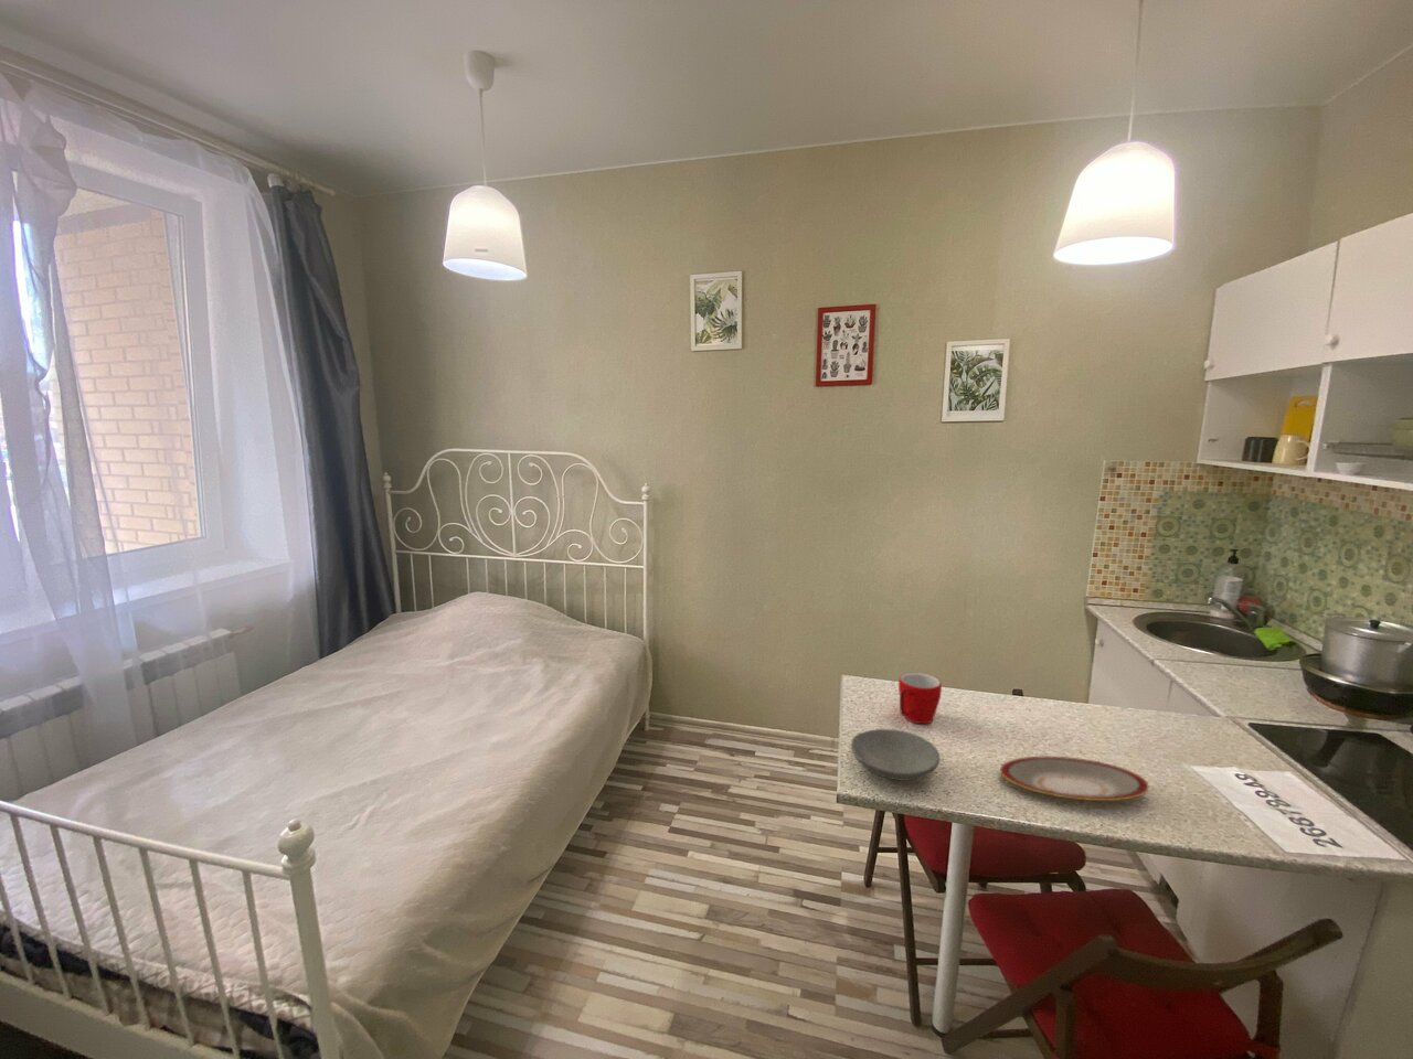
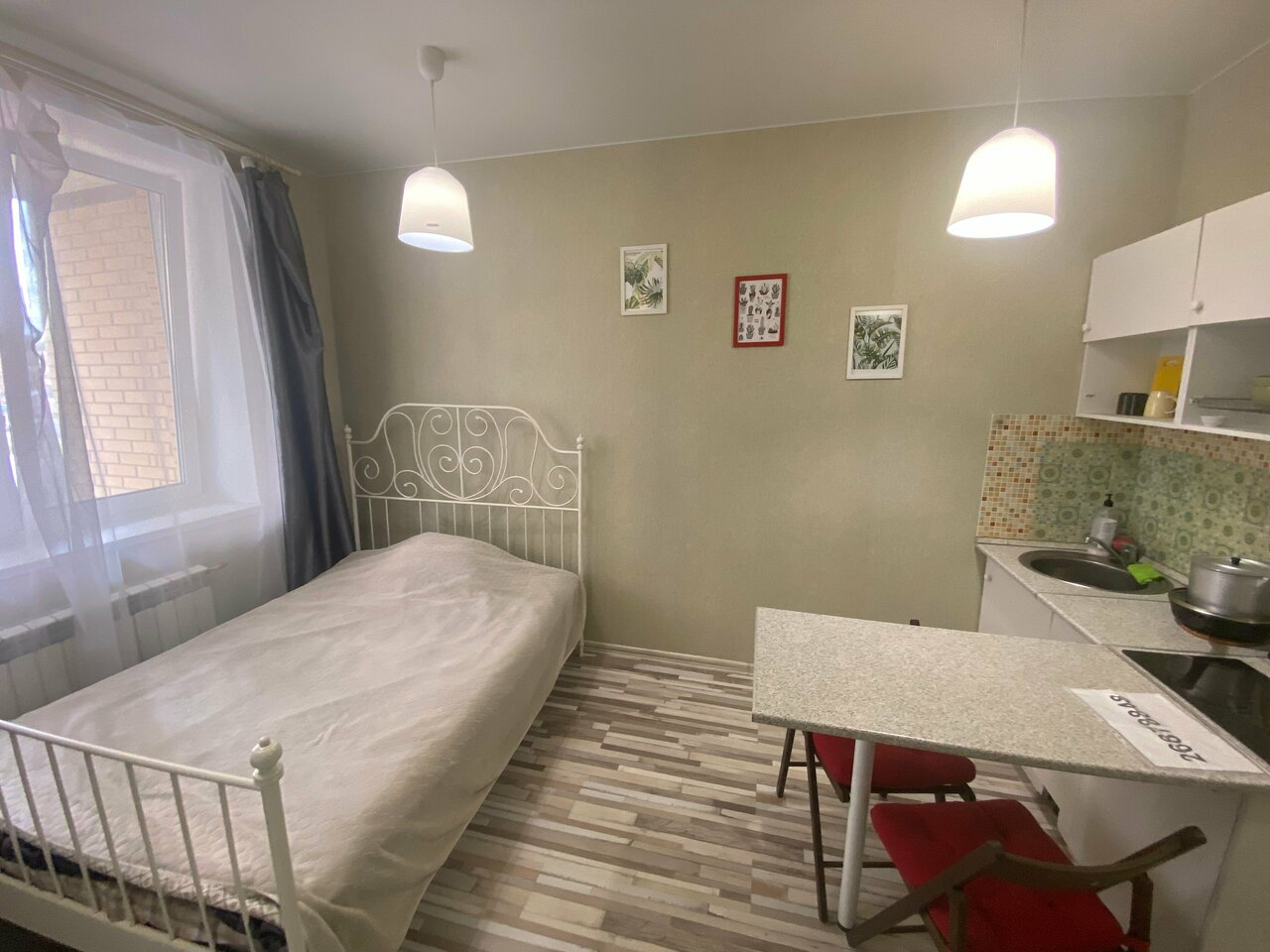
- mug (916, 701)
- plate (1071, 781)
- bowl (893, 758)
